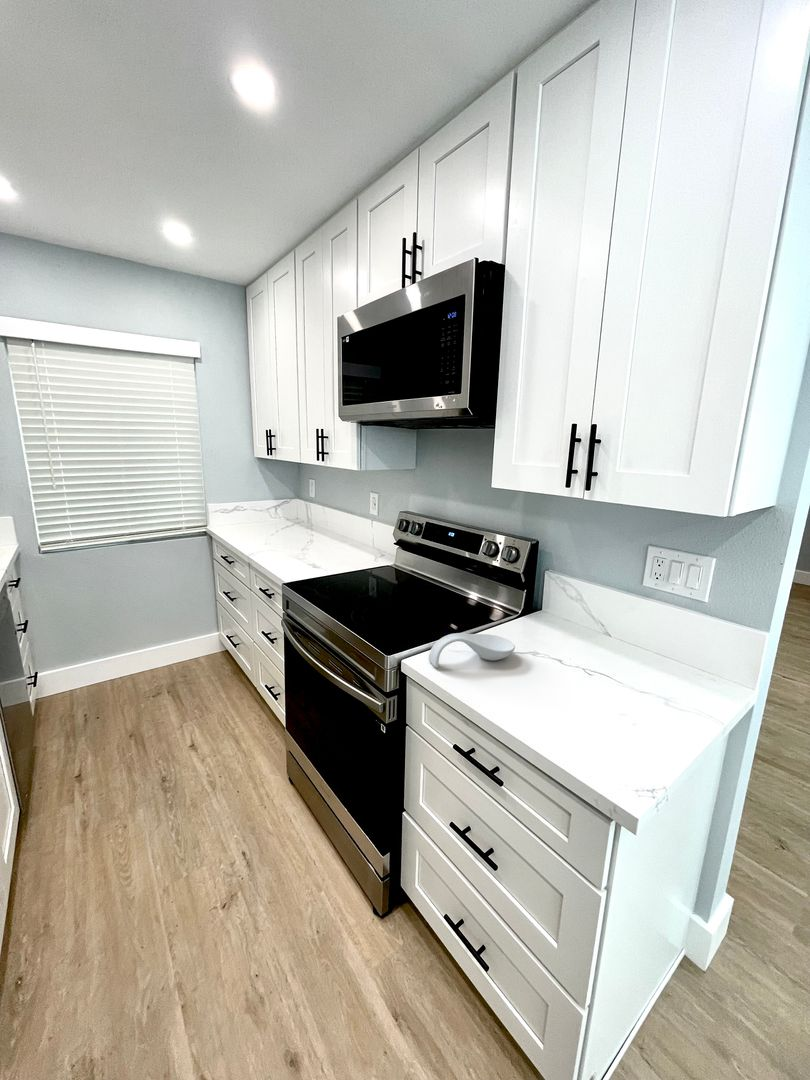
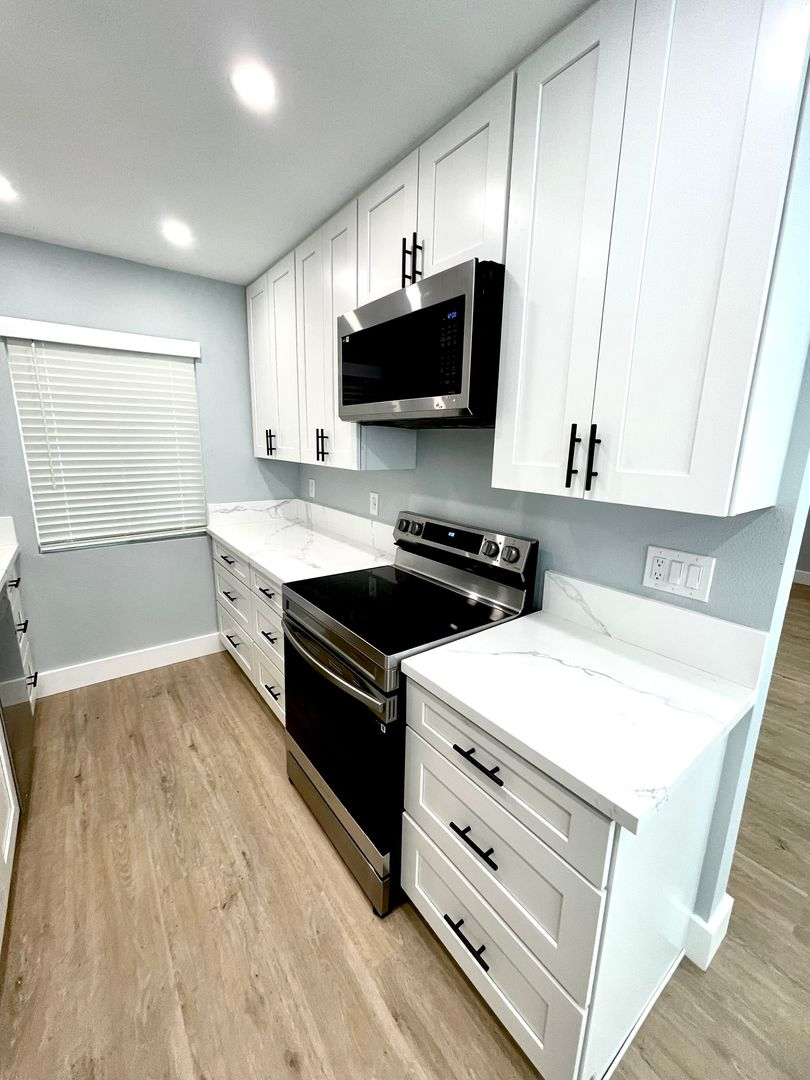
- spoon rest (473, 646)
